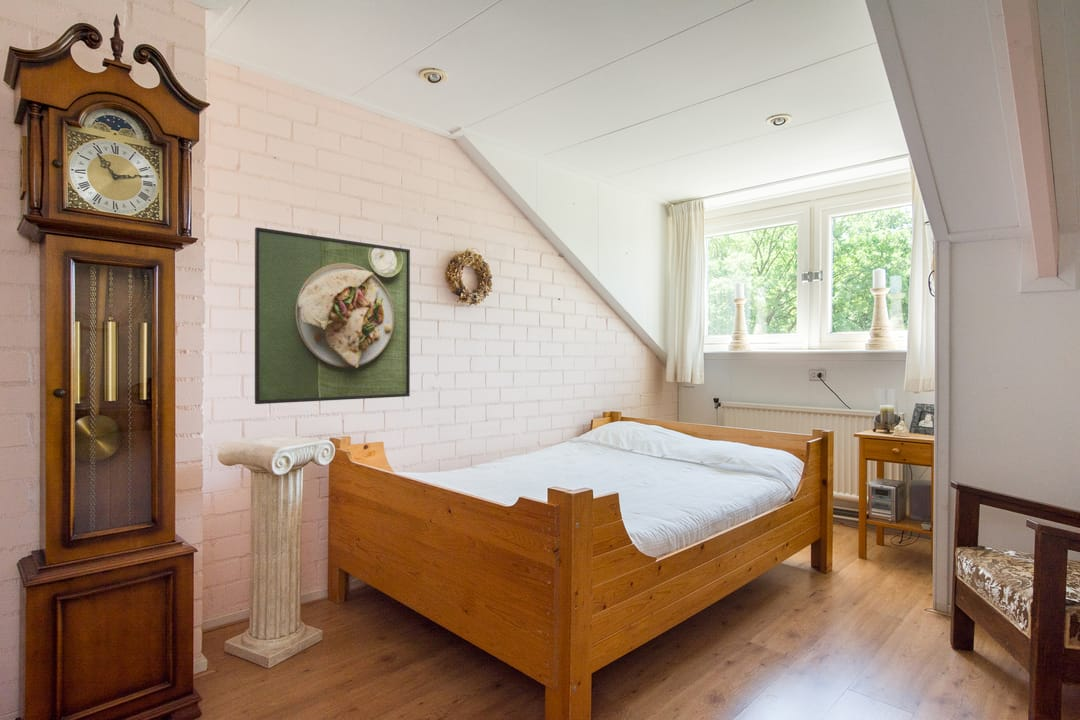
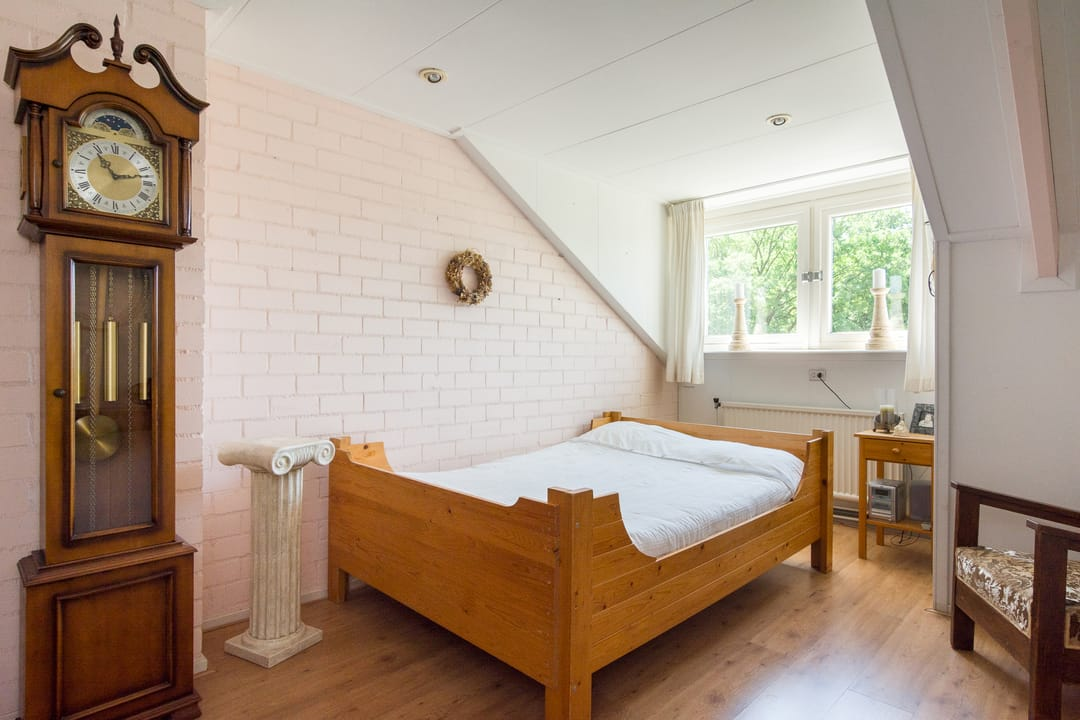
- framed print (339, 319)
